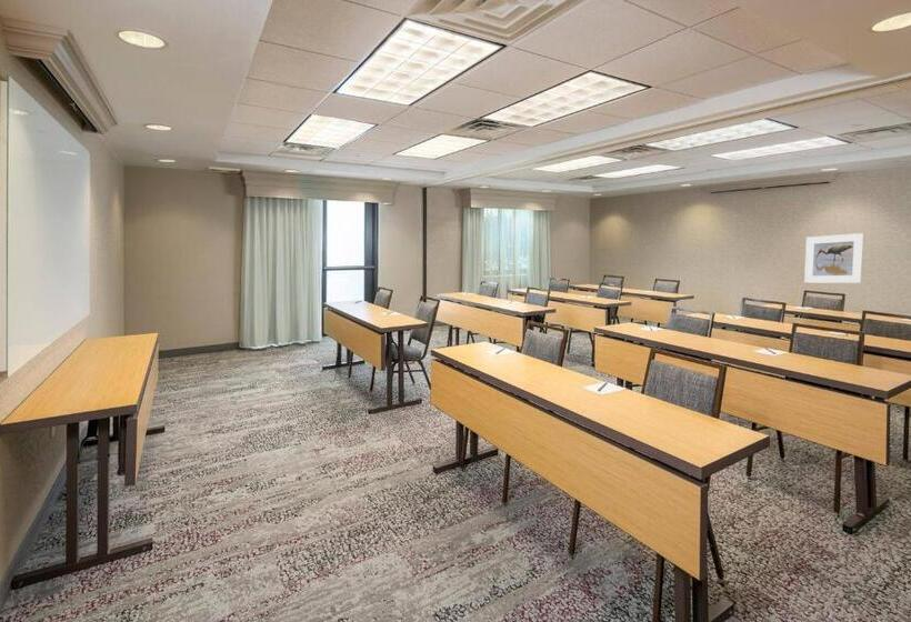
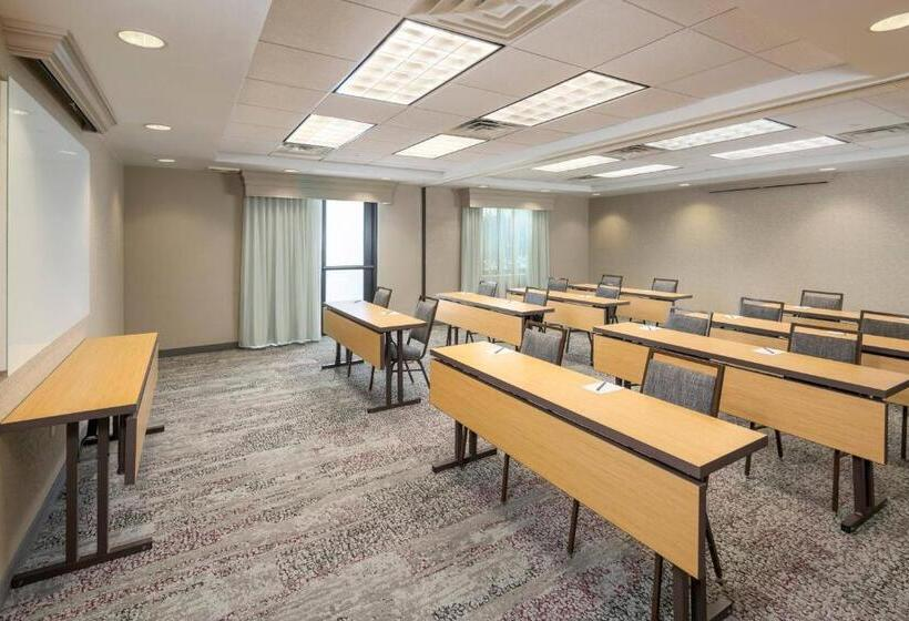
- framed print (832, 259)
